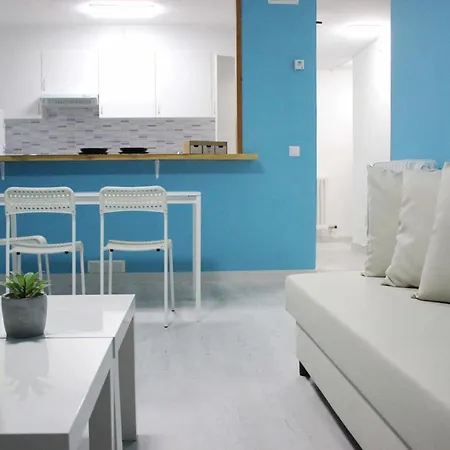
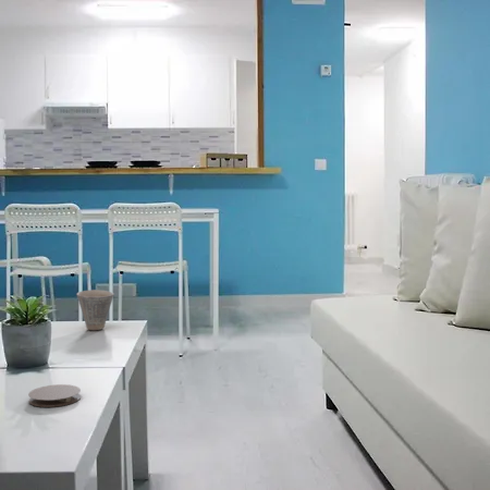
+ coaster (54, 395)
+ cup (96, 310)
